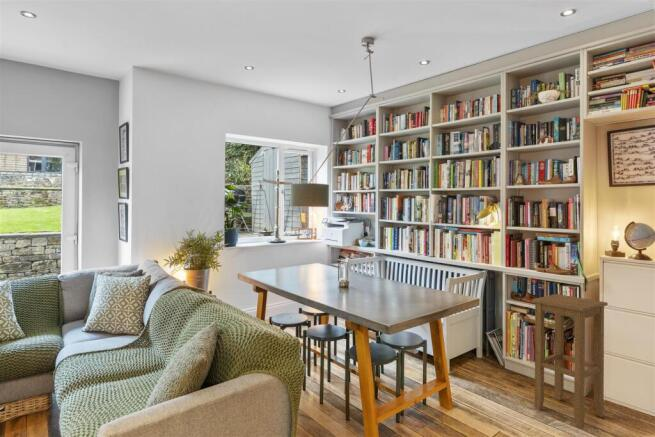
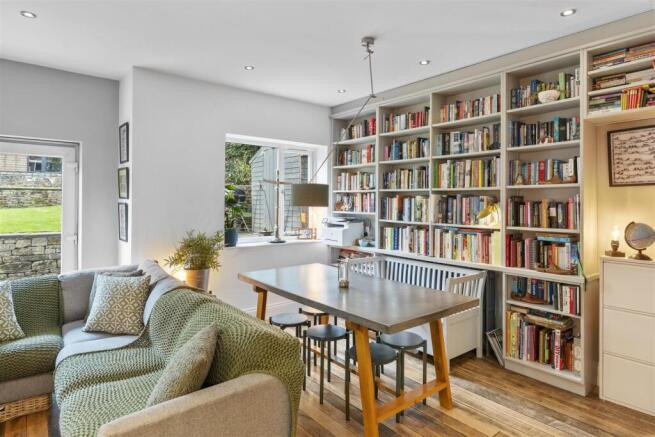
- stool (568, 356)
